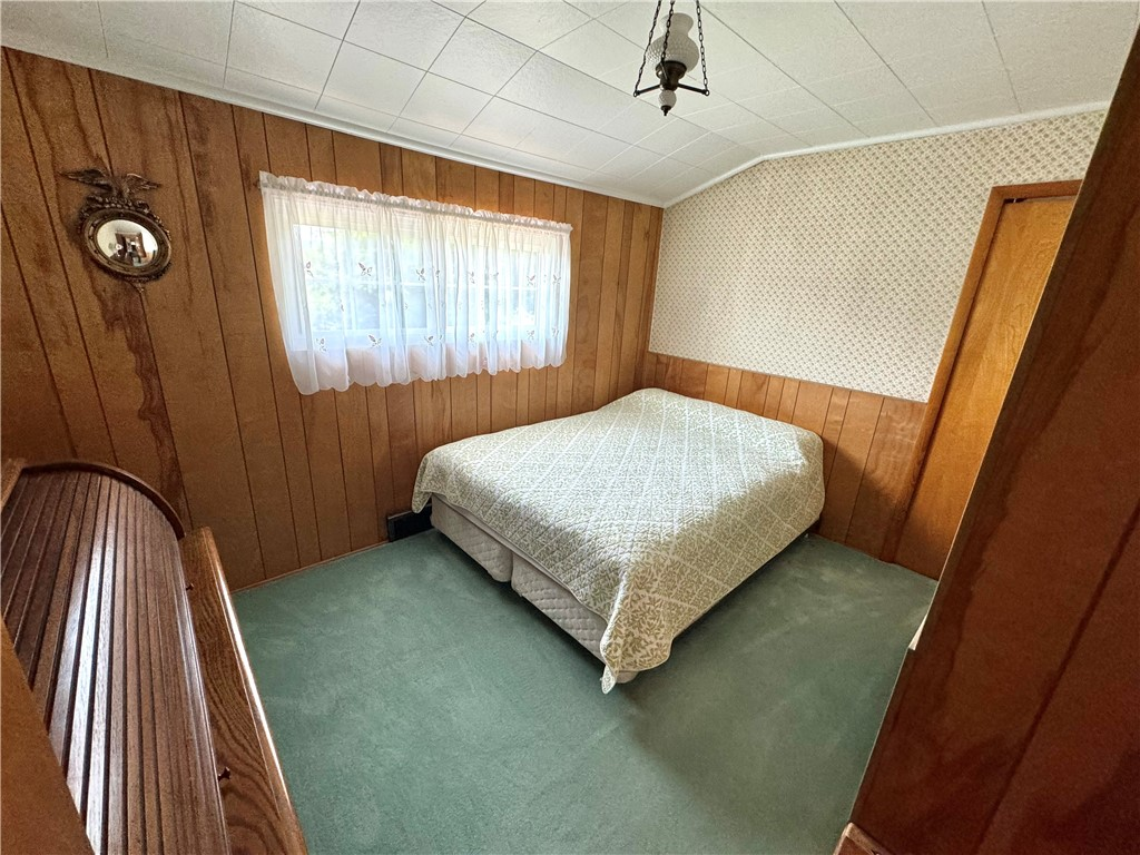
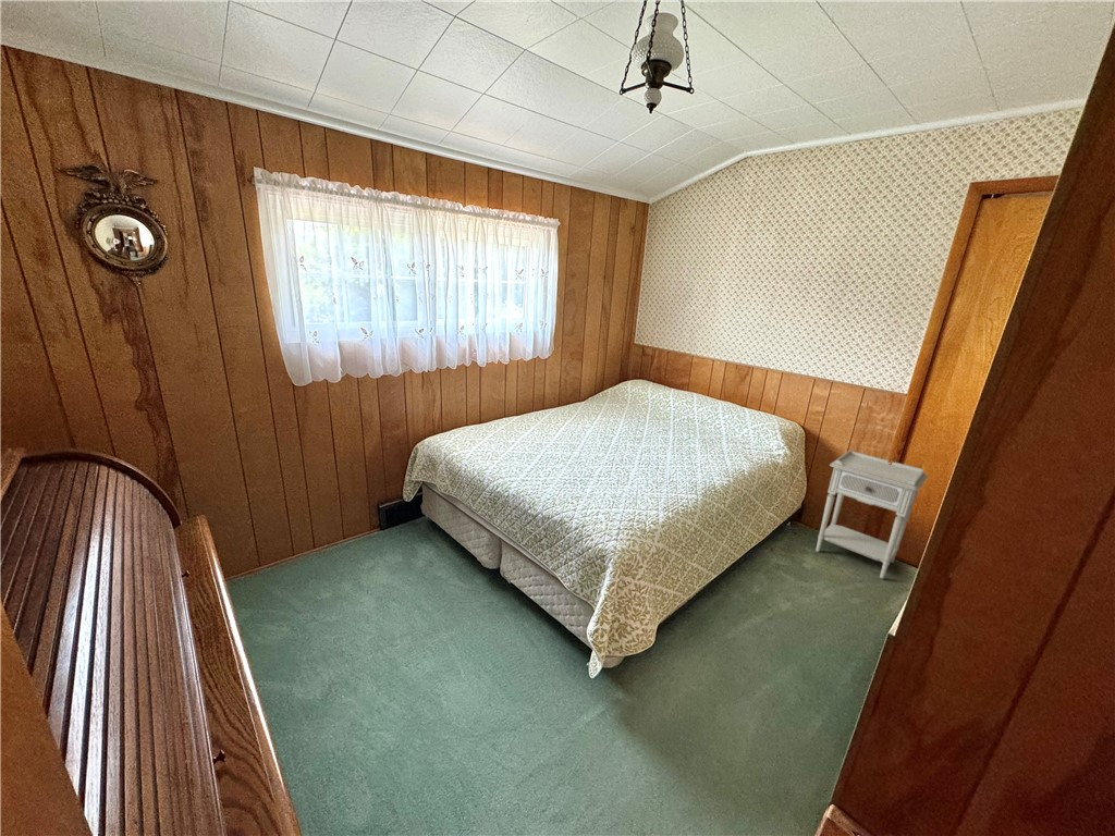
+ nightstand (869, 504)
